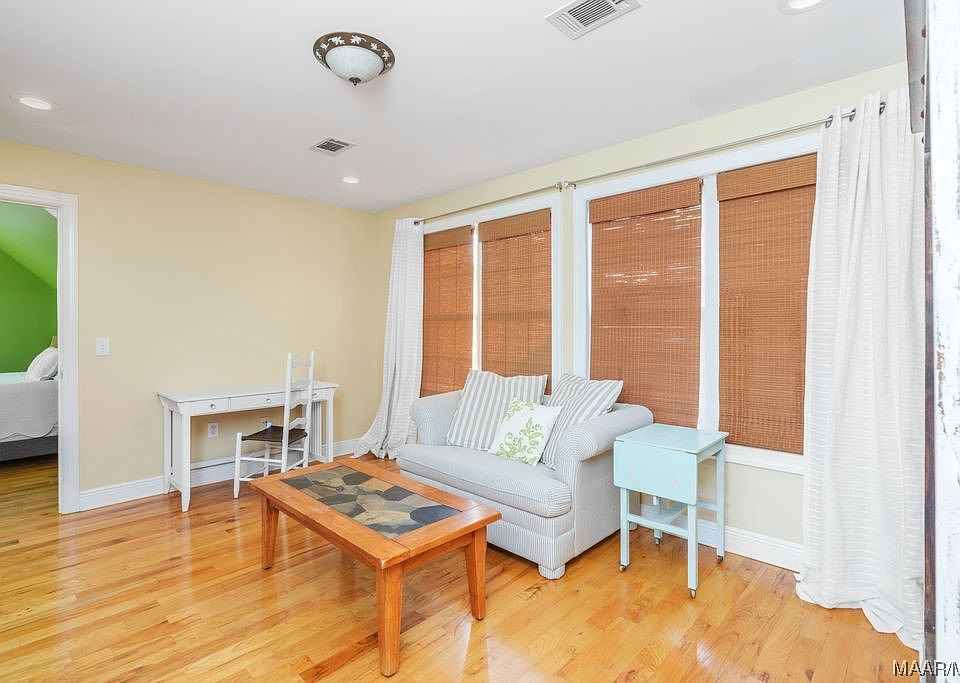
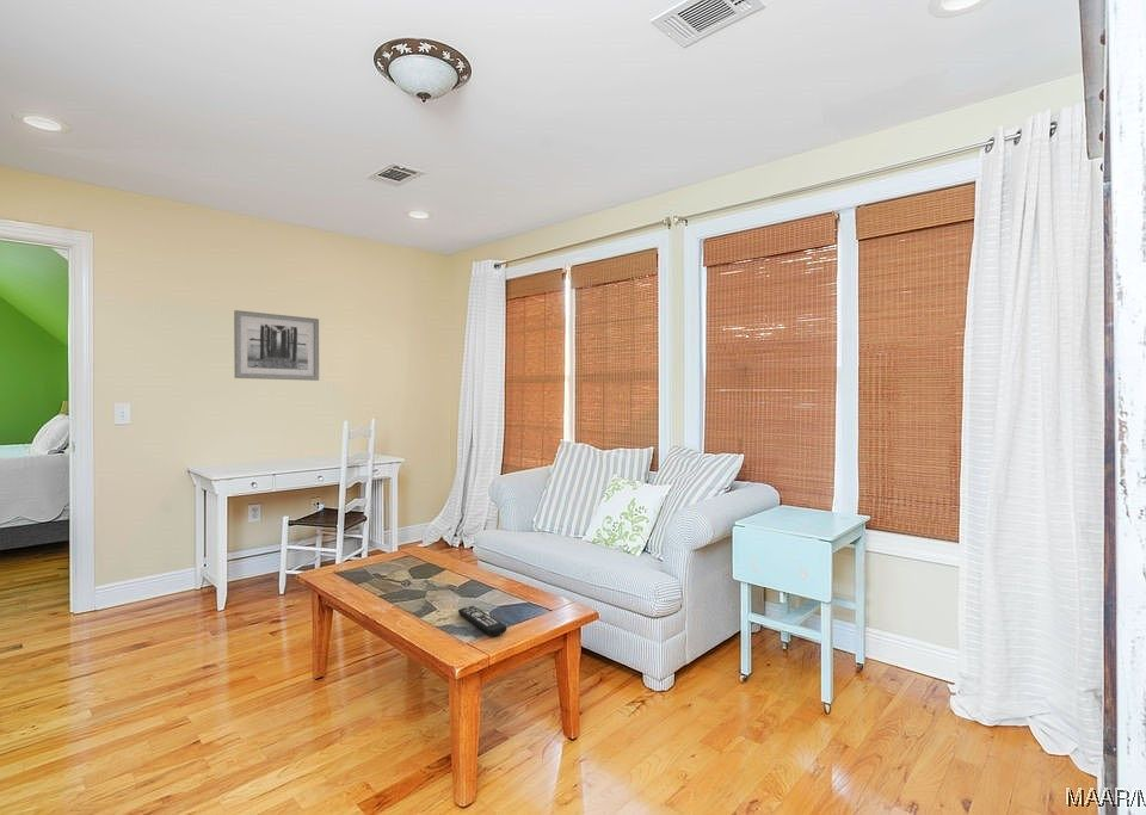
+ remote control (481, 619)
+ wall art (278, 346)
